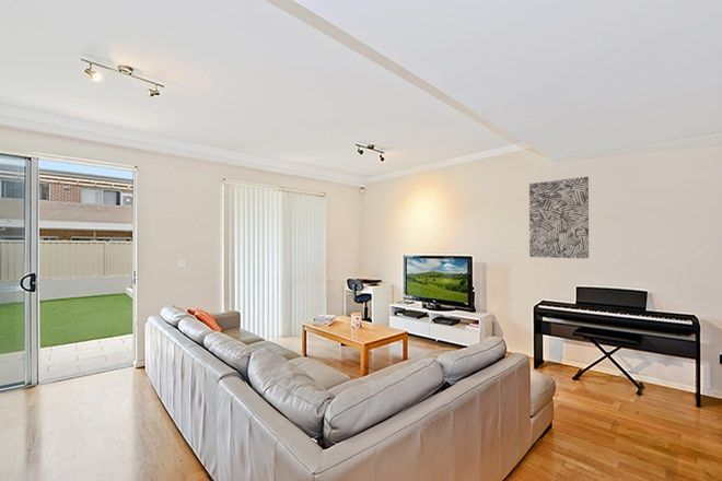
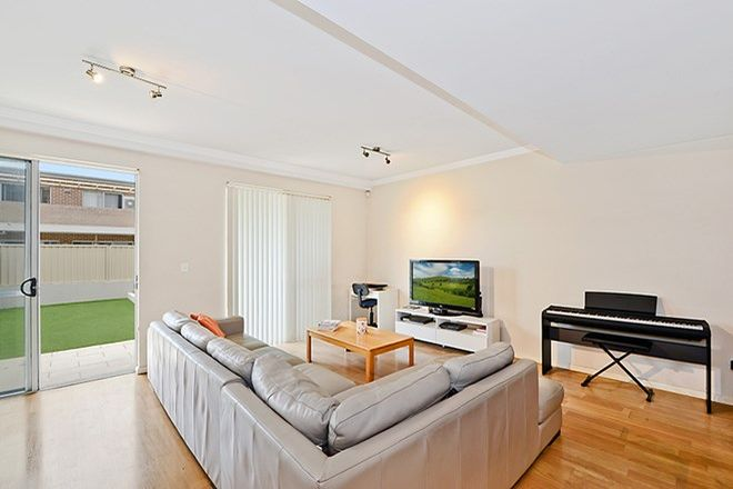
- wall art (557, 219)
